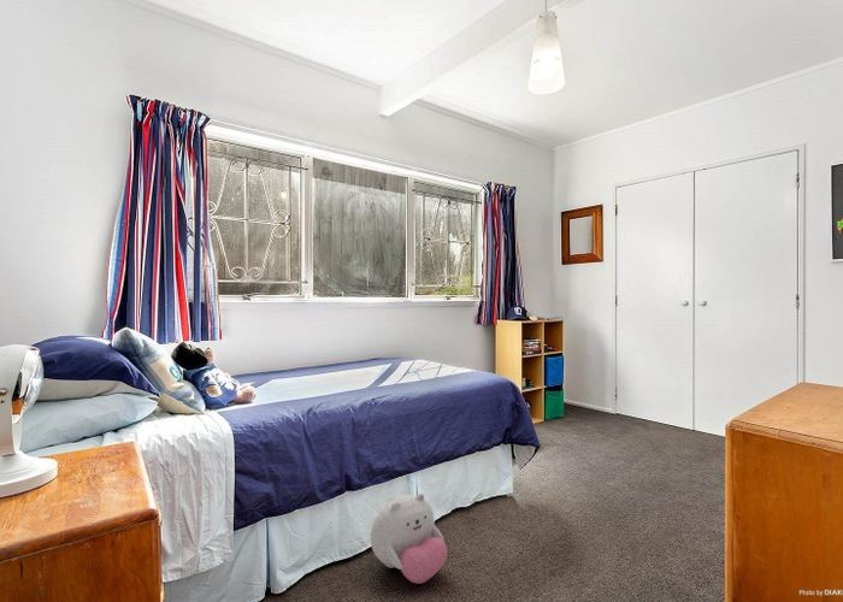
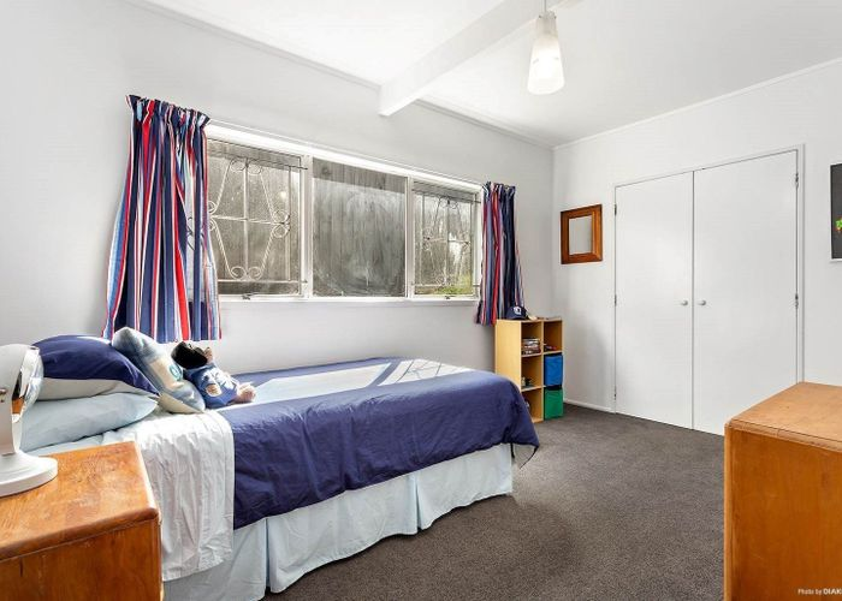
- plush toy (408, 533)
